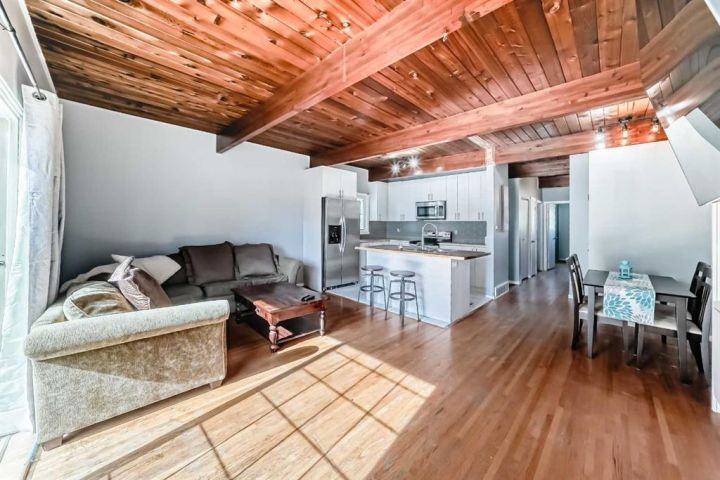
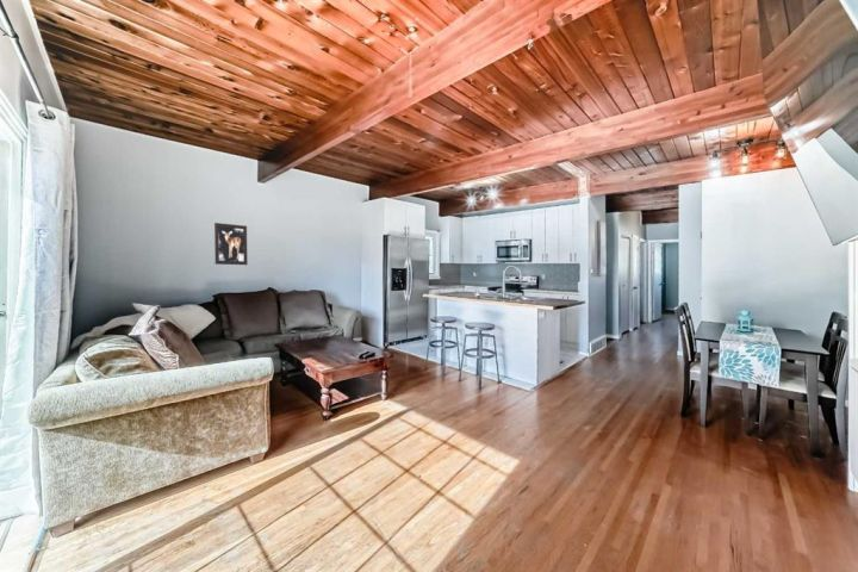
+ wall art (231, 244)
